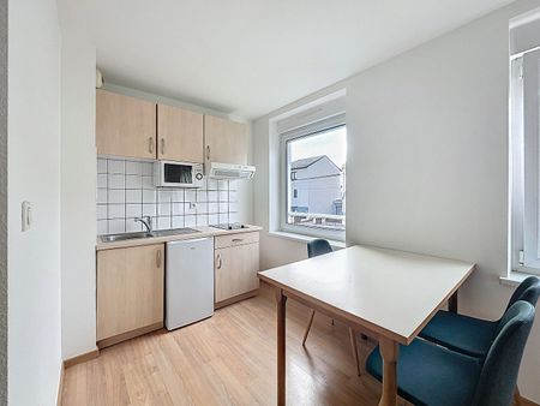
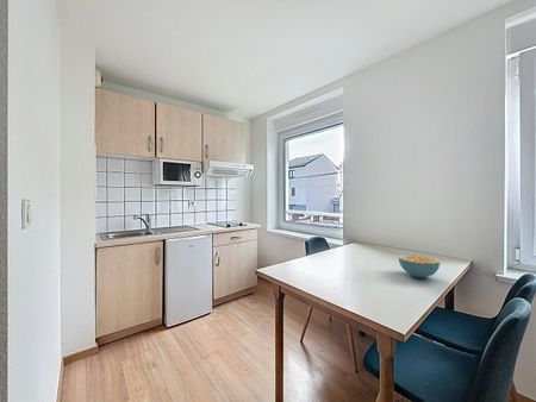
+ cereal bowl (418, 266)
